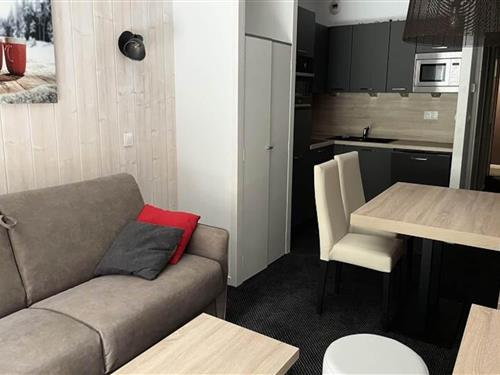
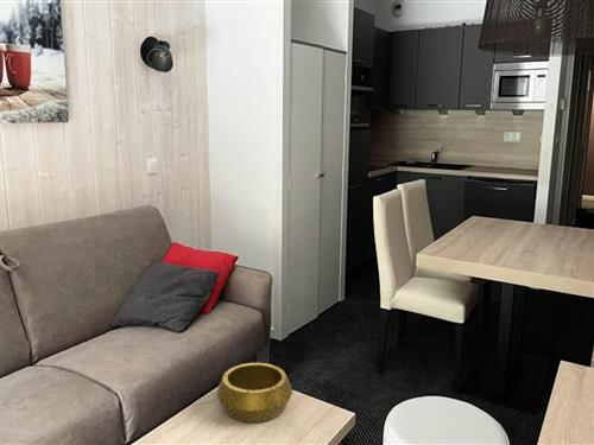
+ decorative bowl (254, 390)
